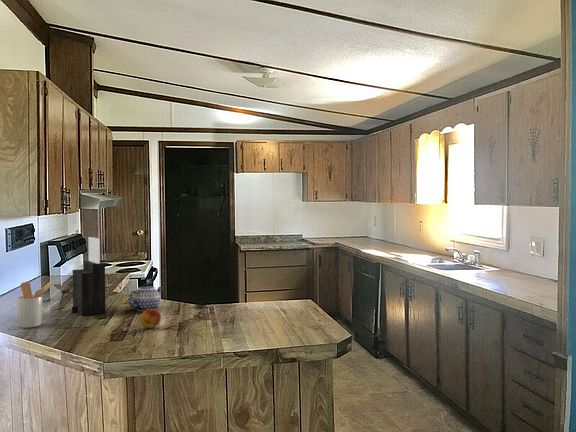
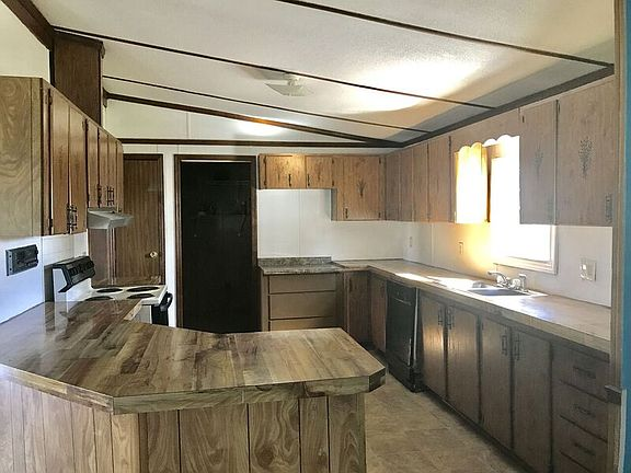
- fruit (150, 318)
- utensil holder (36, 303)
- teapot (146, 296)
- knife block (86, 274)
